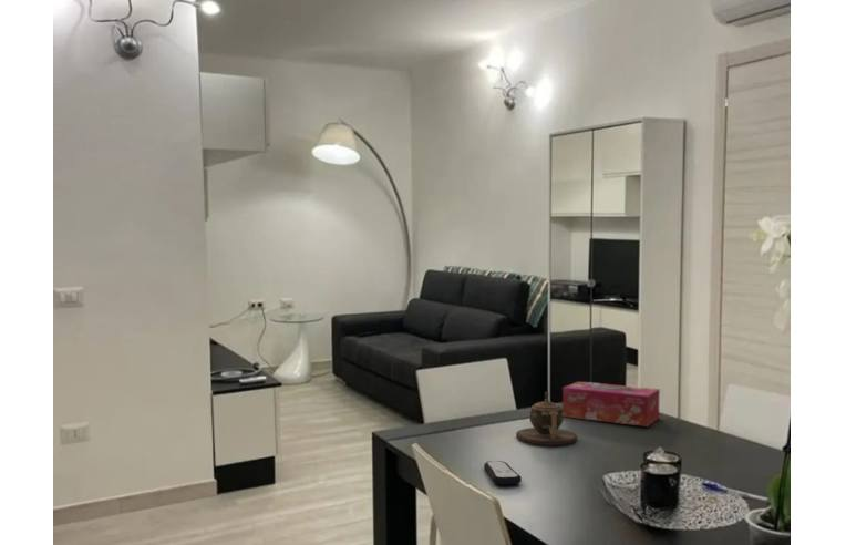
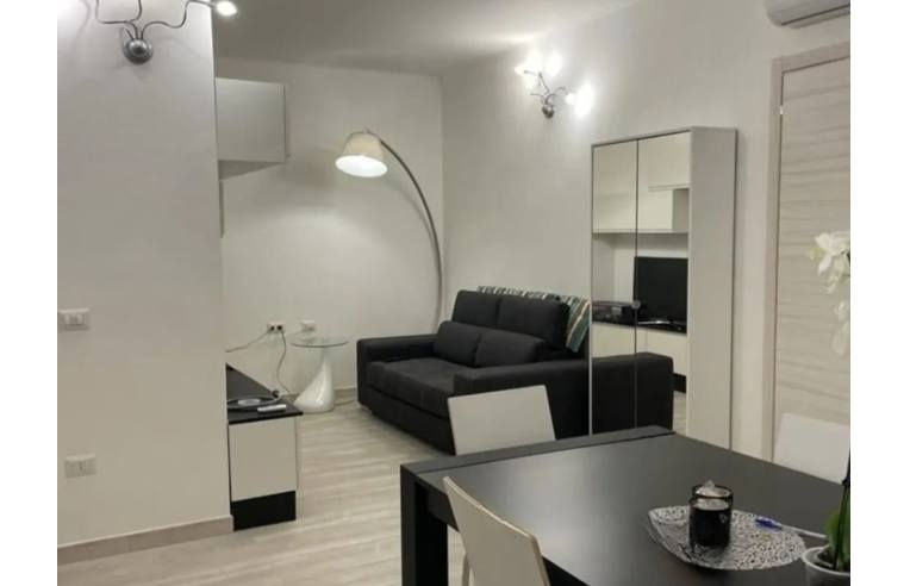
- tissue box (610, 402)
- remote control (501, 472)
- teapot (546, 414)
